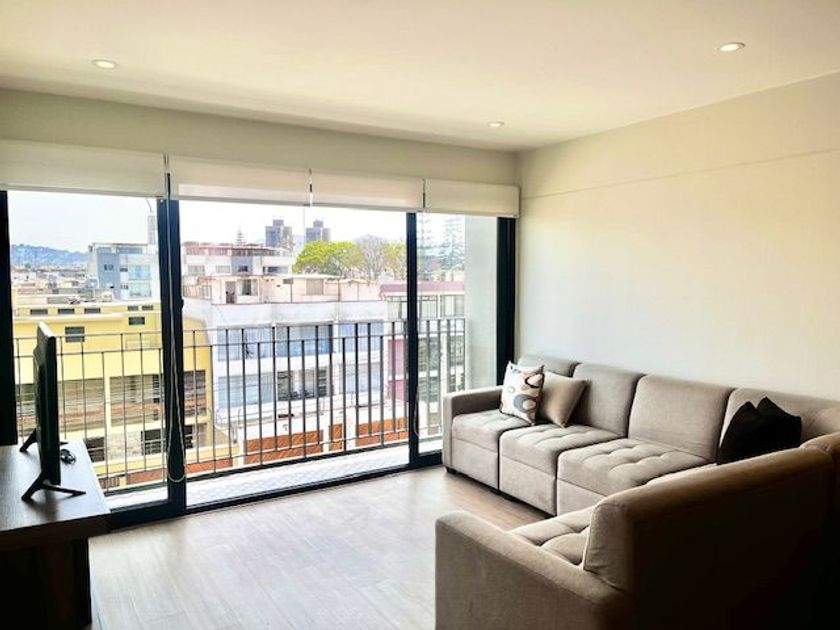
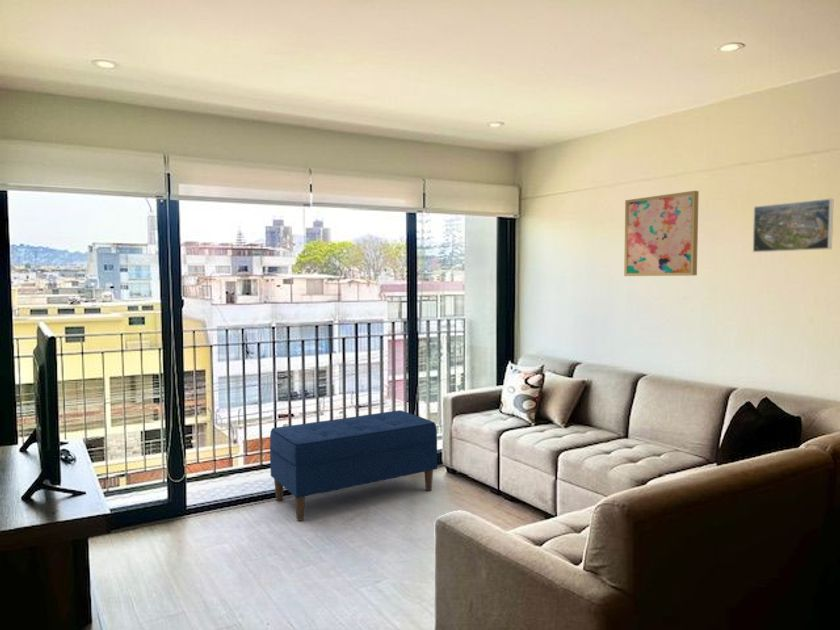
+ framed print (791, 226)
+ bench (355, 460)
+ wall art (659, 236)
